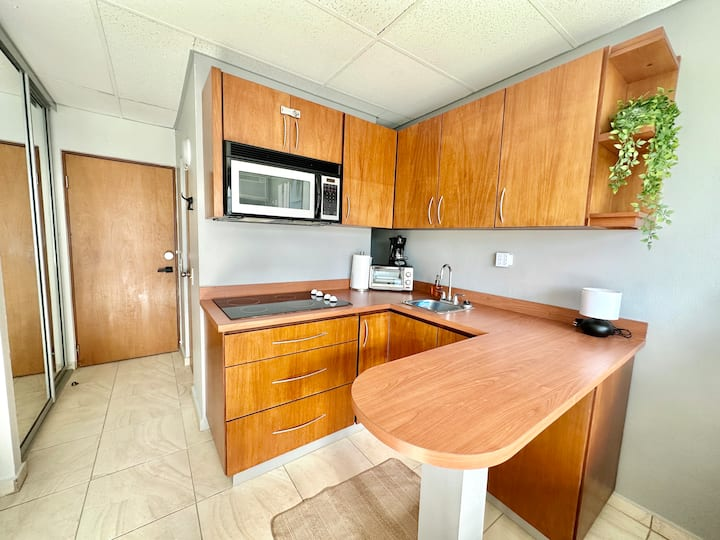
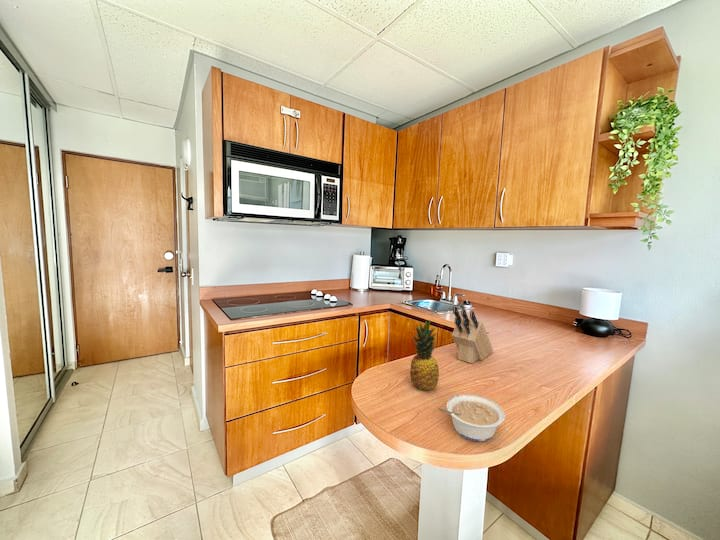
+ knife block (472, 331)
+ legume (473, 417)
+ fruit (425, 353)
